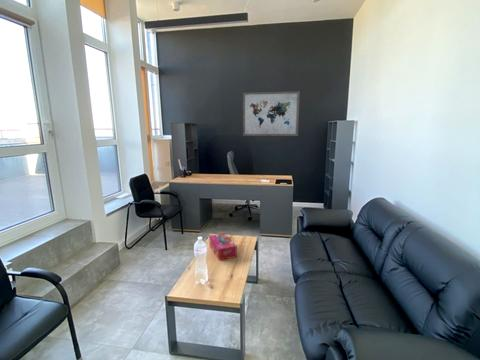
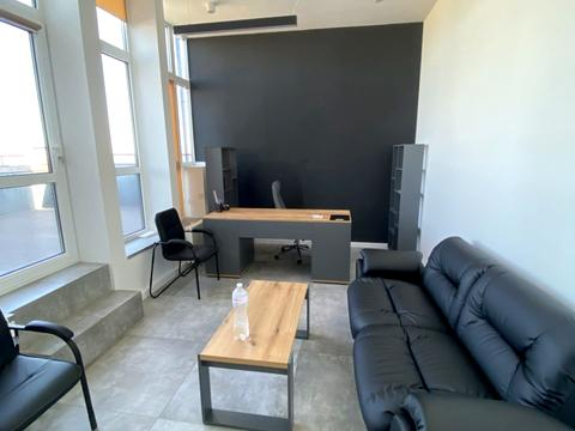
- tissue box (222, 245)
- wall art (270, 114)
